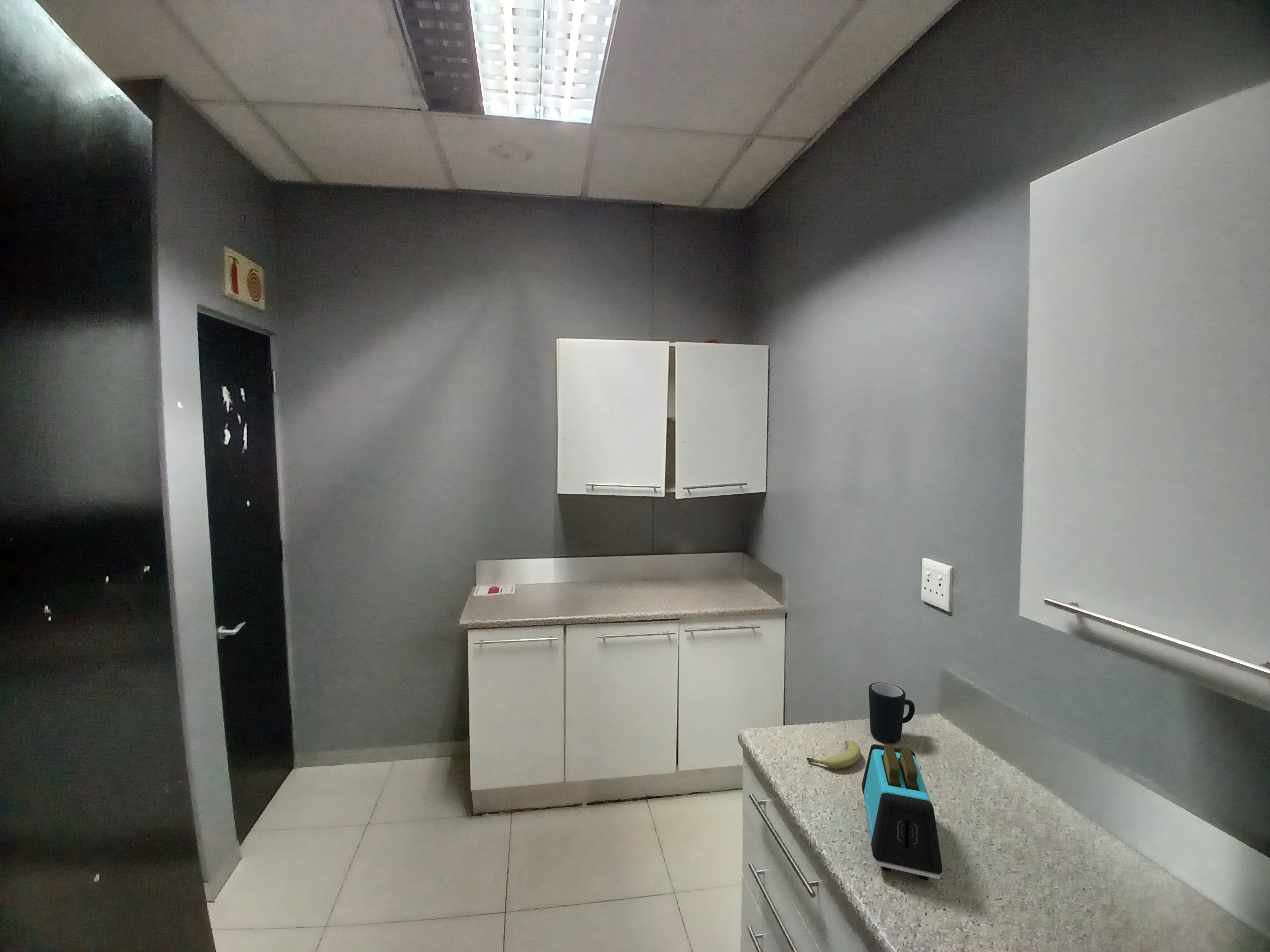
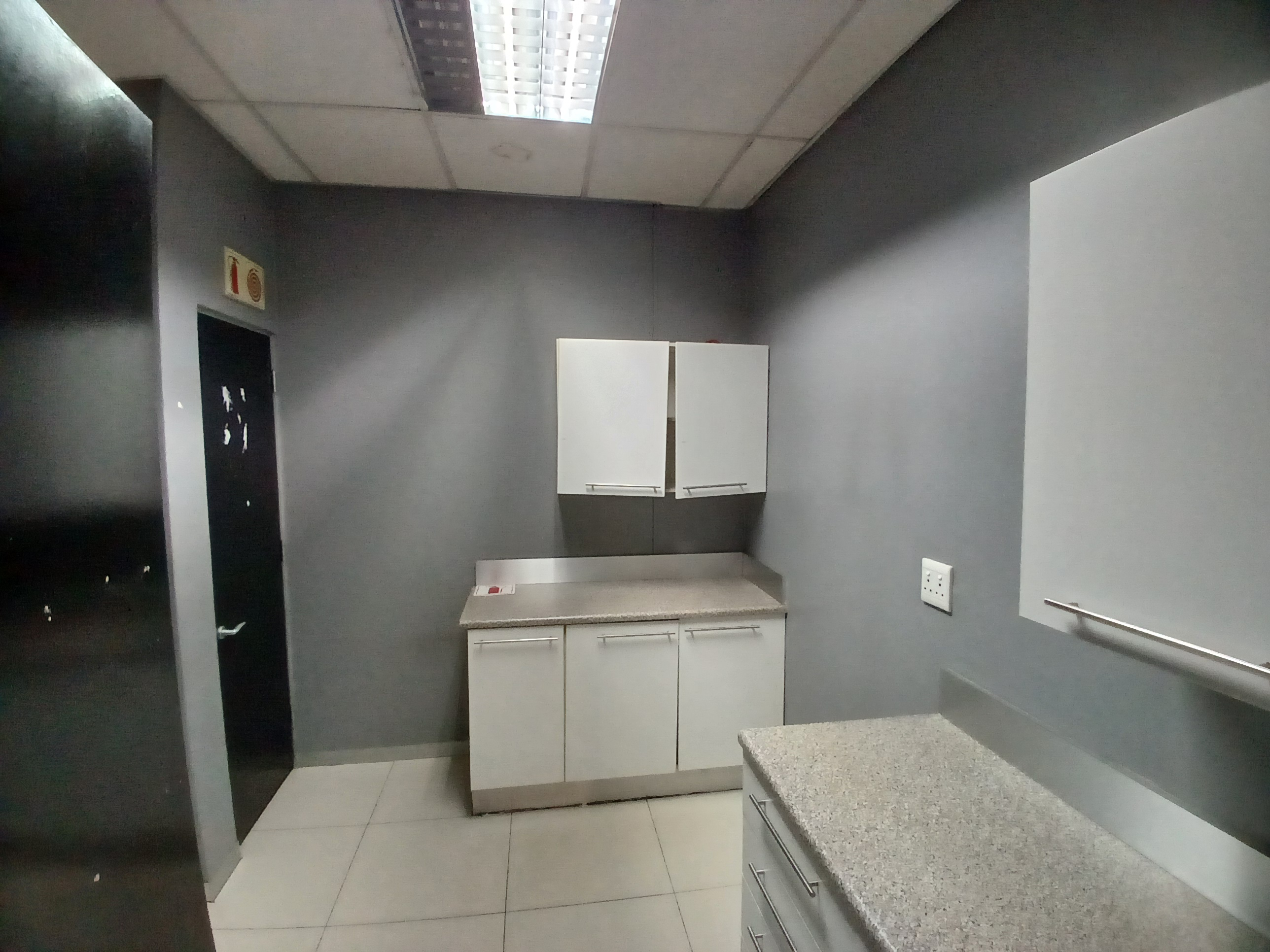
- fruit (839, 754)
- toaster (898, 798)
- mug (893, 712)
